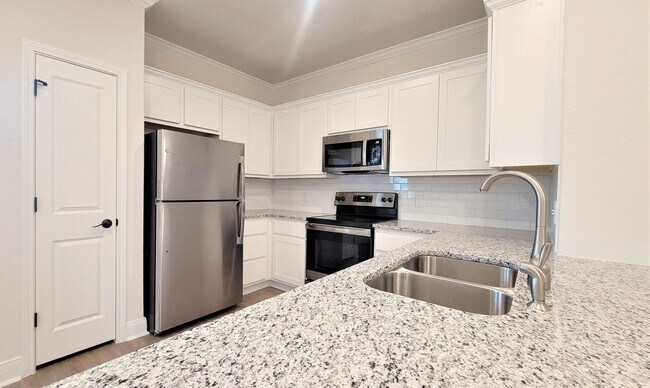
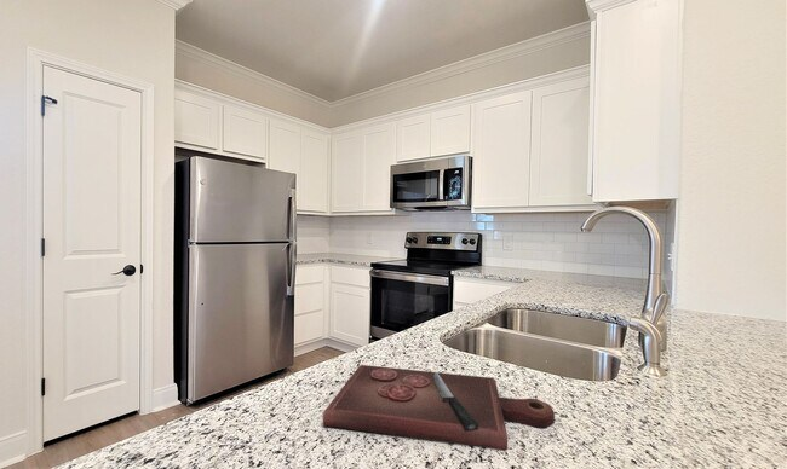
+ cutting board (427, 394)
